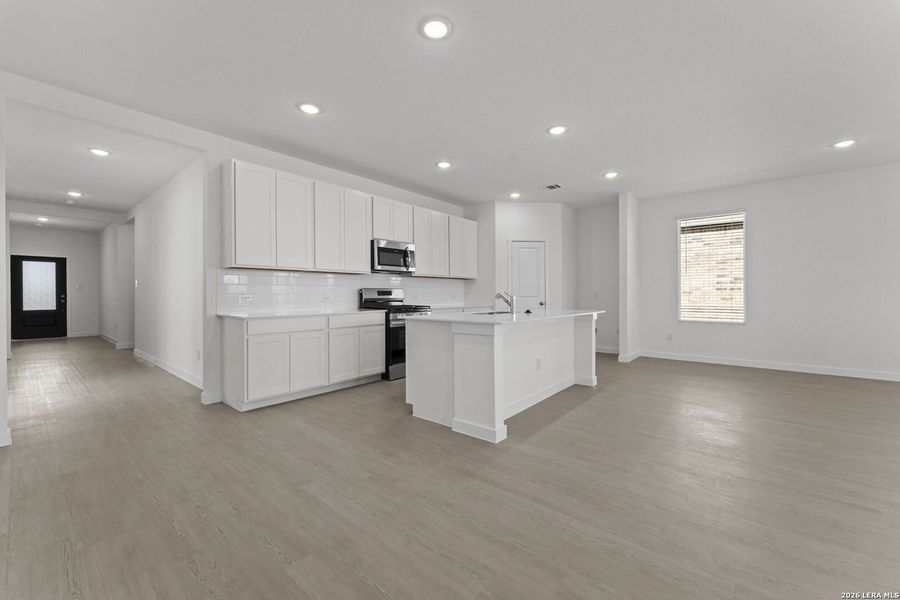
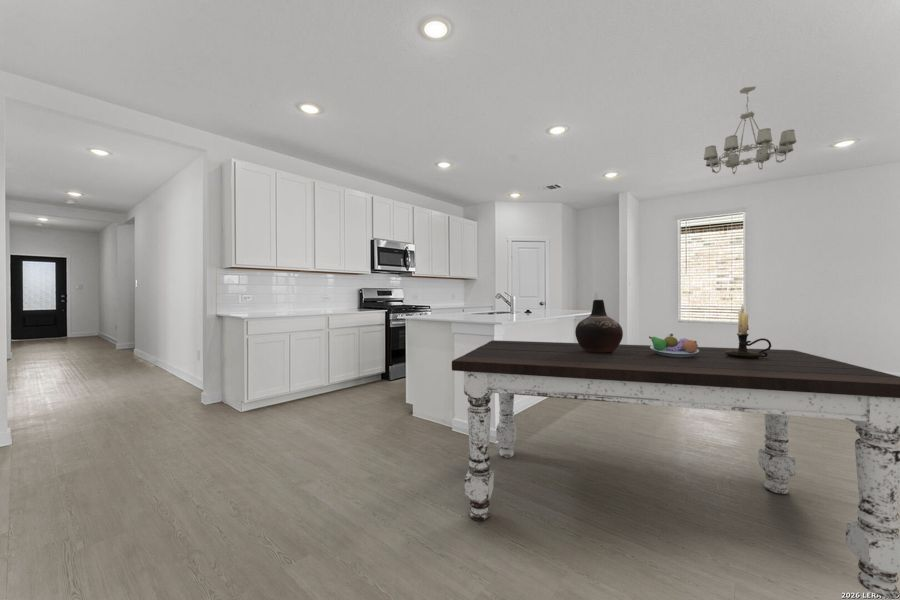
+ dining table (636, 403)
+ fruit bowl (672, 345)
+ vase (598, 325)
+ chandelier (744, 126)
+ candle holder (748, 329)
